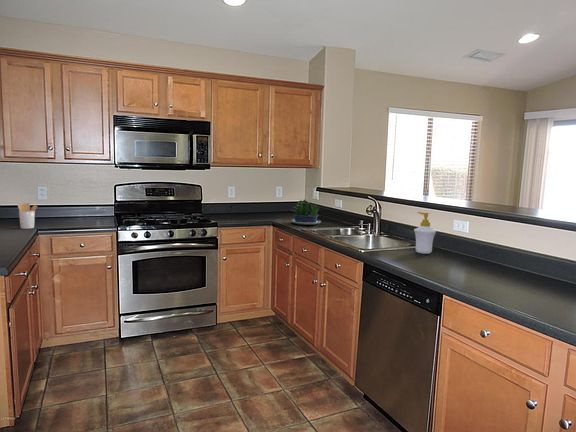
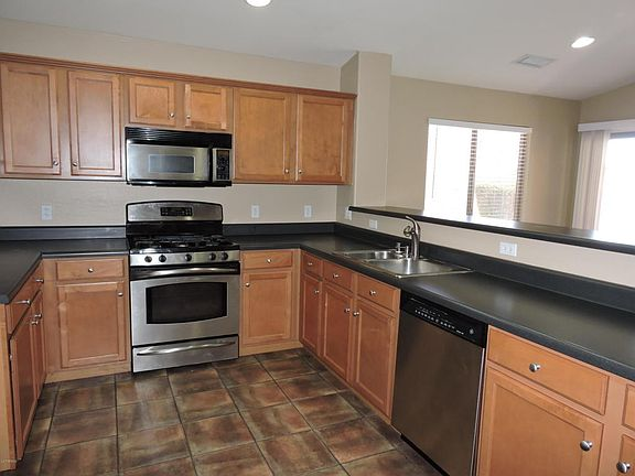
- potted plant (303, 211)
- soap bottle (424, 232)
- utensil holder (26, 215)
